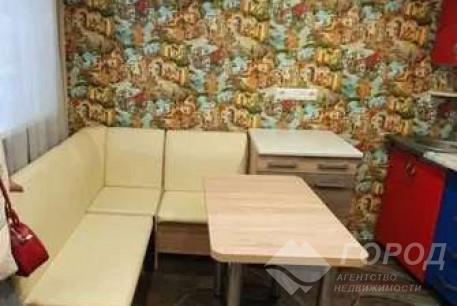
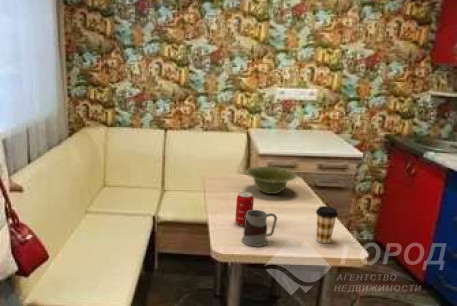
+ coffee cup (325, 224)
+ dish (270, 182)
+ beverage can (244, 208)
+ mug (259, 227)
